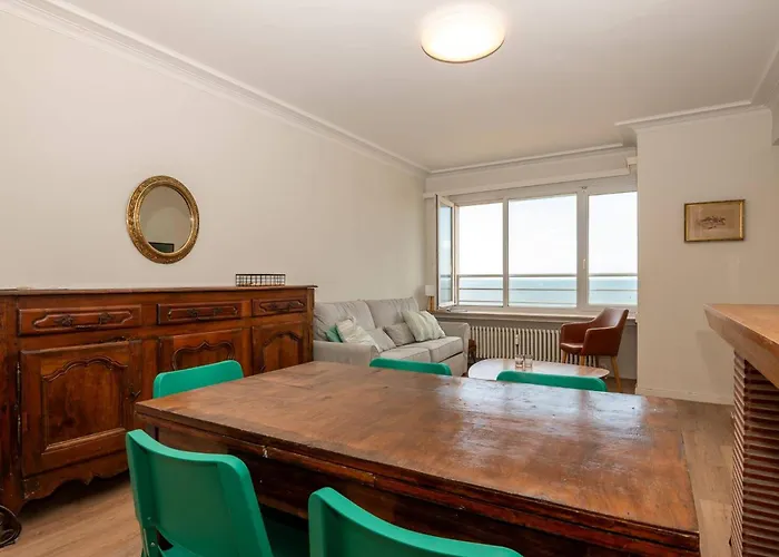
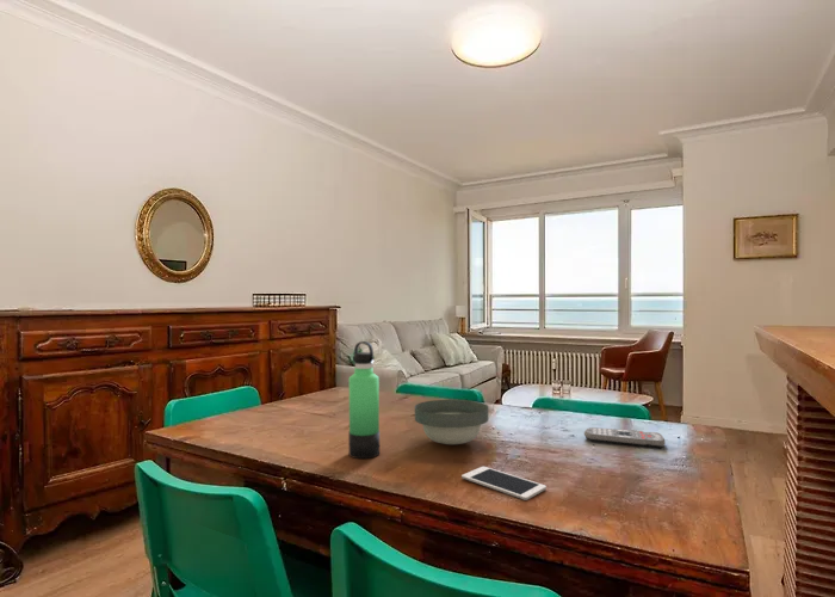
+ bowl (451, 423)
+ remote control (623, 437)
+ thermos bottle (364, 396)
+ cell phone (502, 481)
